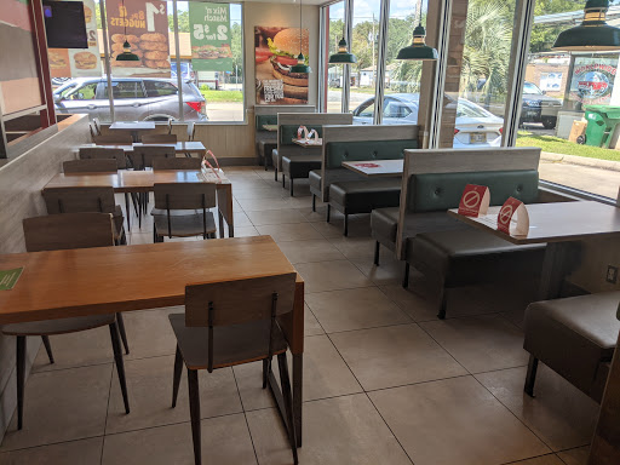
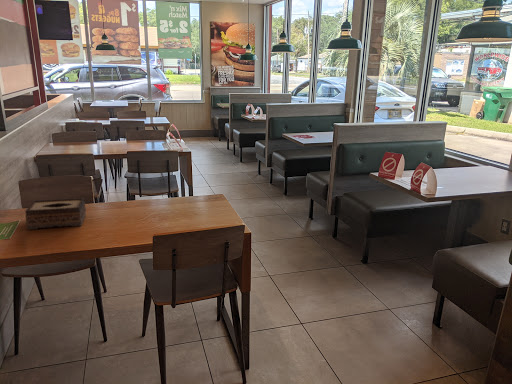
+ tissue box (57, 213)
